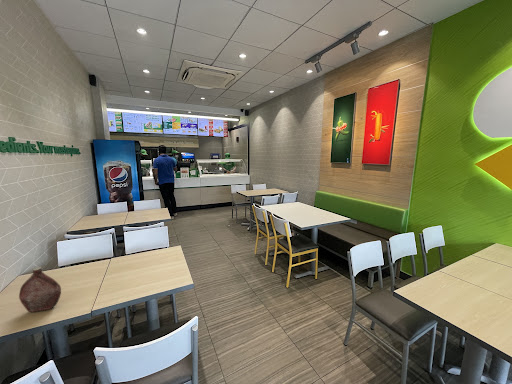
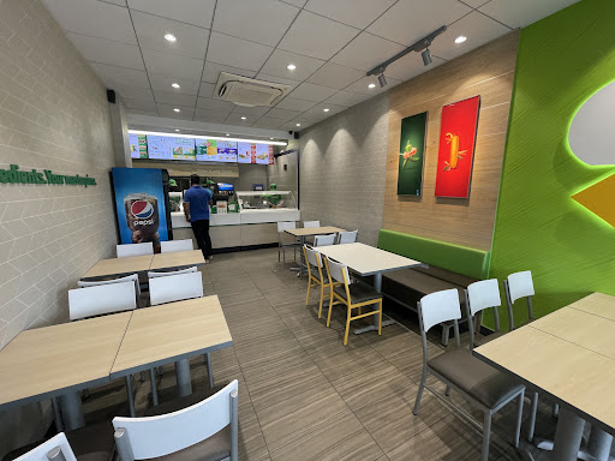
- bottle (39, 289)
